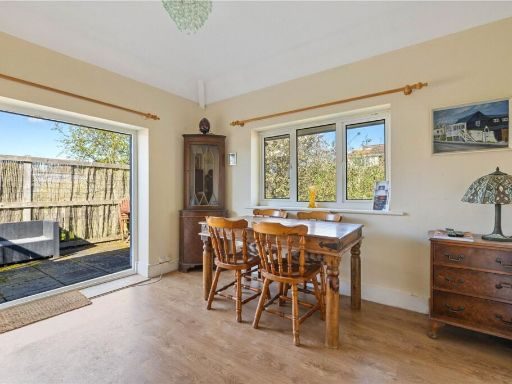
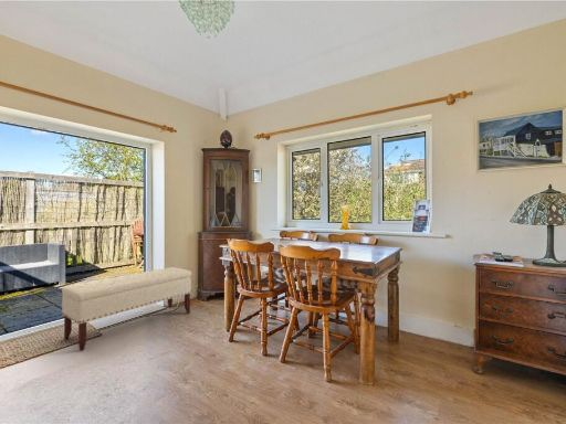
+ bench (134, 300)
